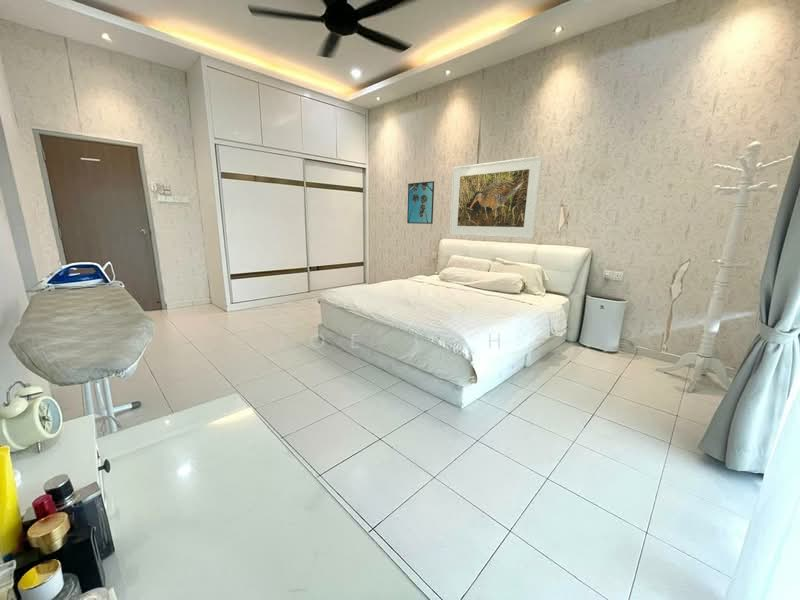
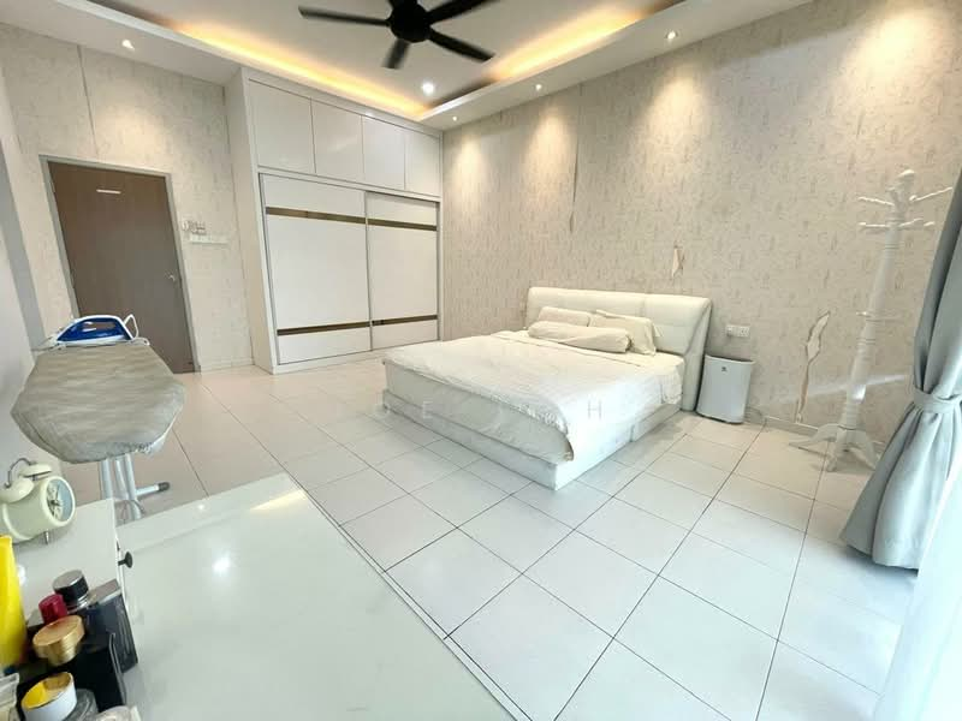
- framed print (420, 203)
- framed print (490, 200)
